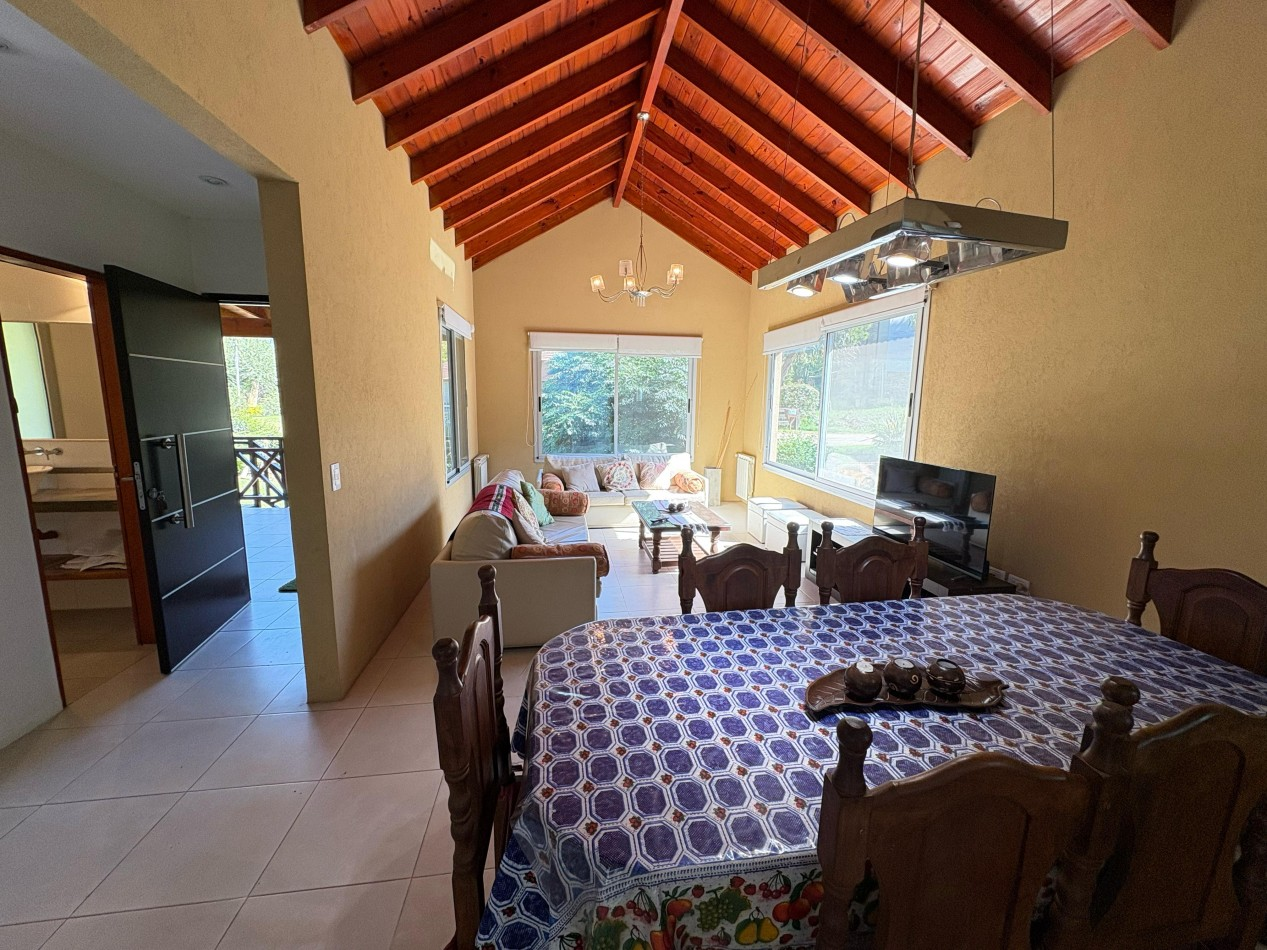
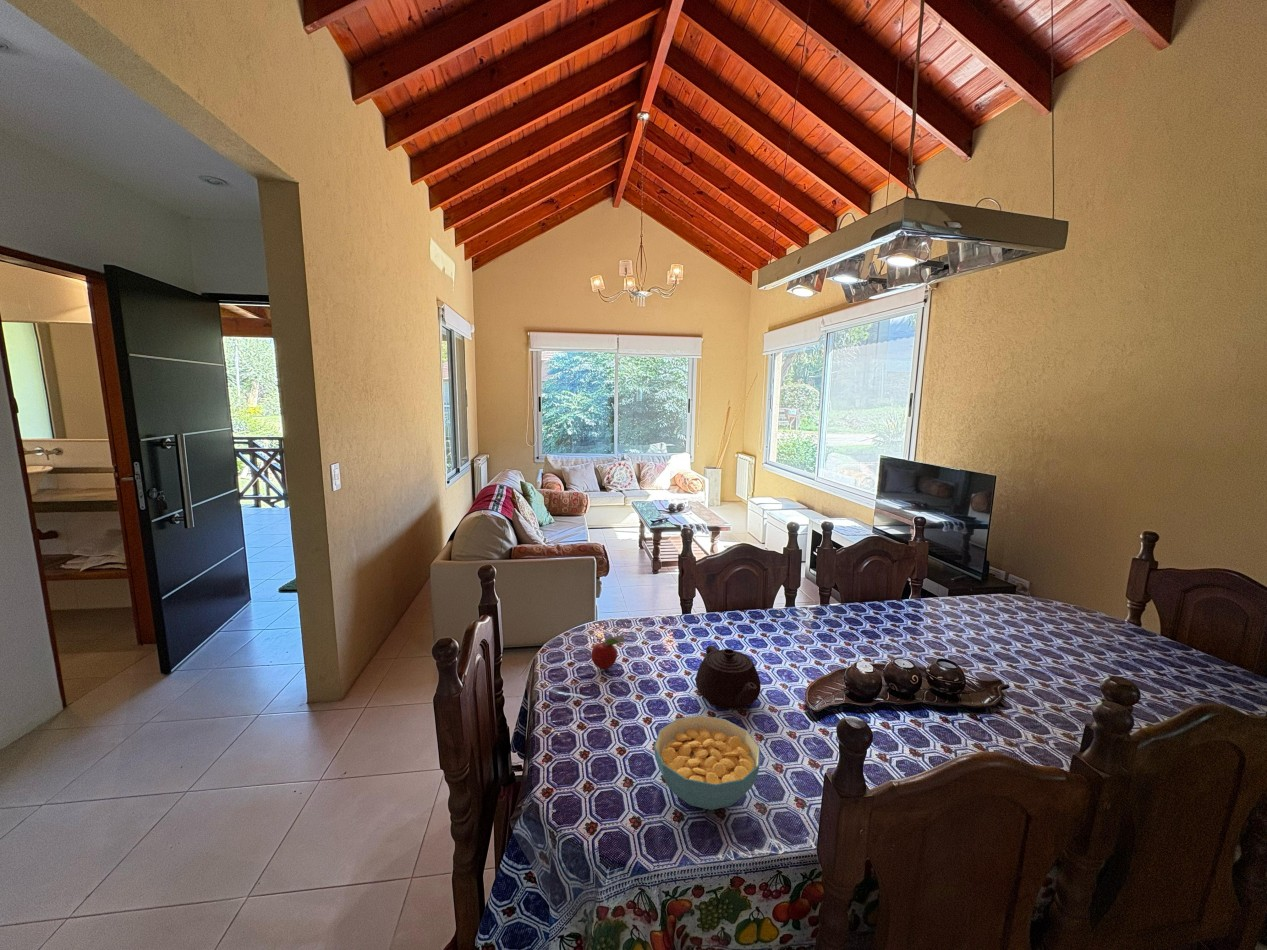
+ cereal bowl (706, 770)
+ fruit (607, 649)
+ teapot (729, 676)
